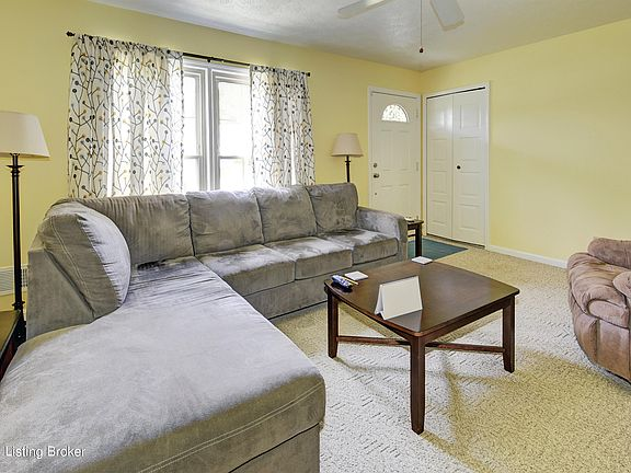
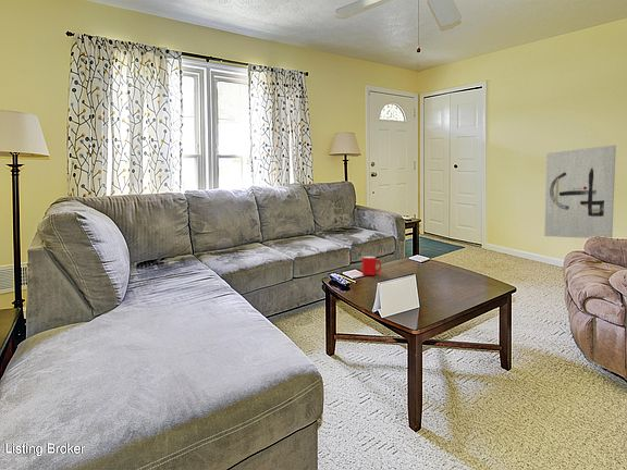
+ wall art (577, 194)
+ cup (371, 265)
